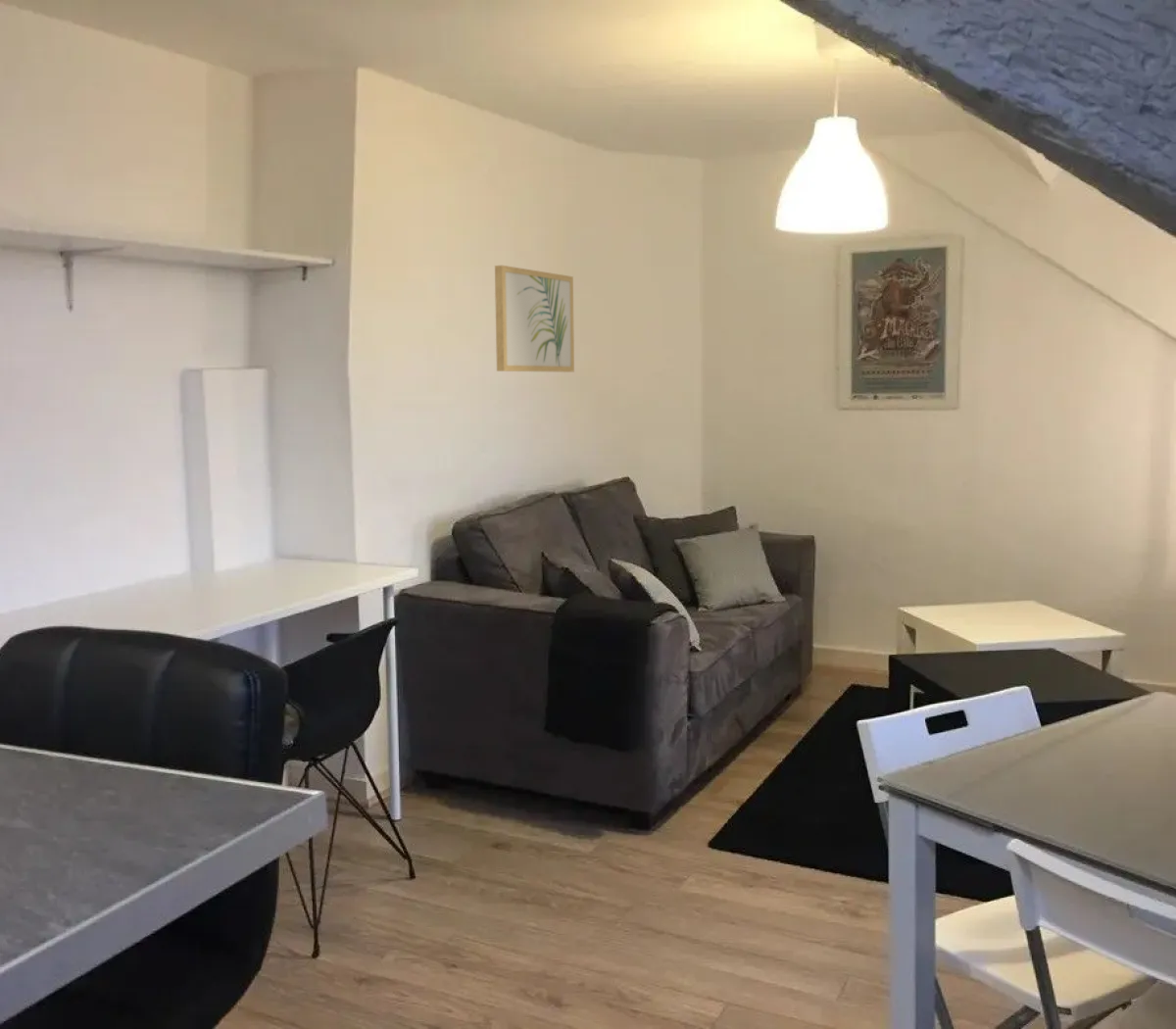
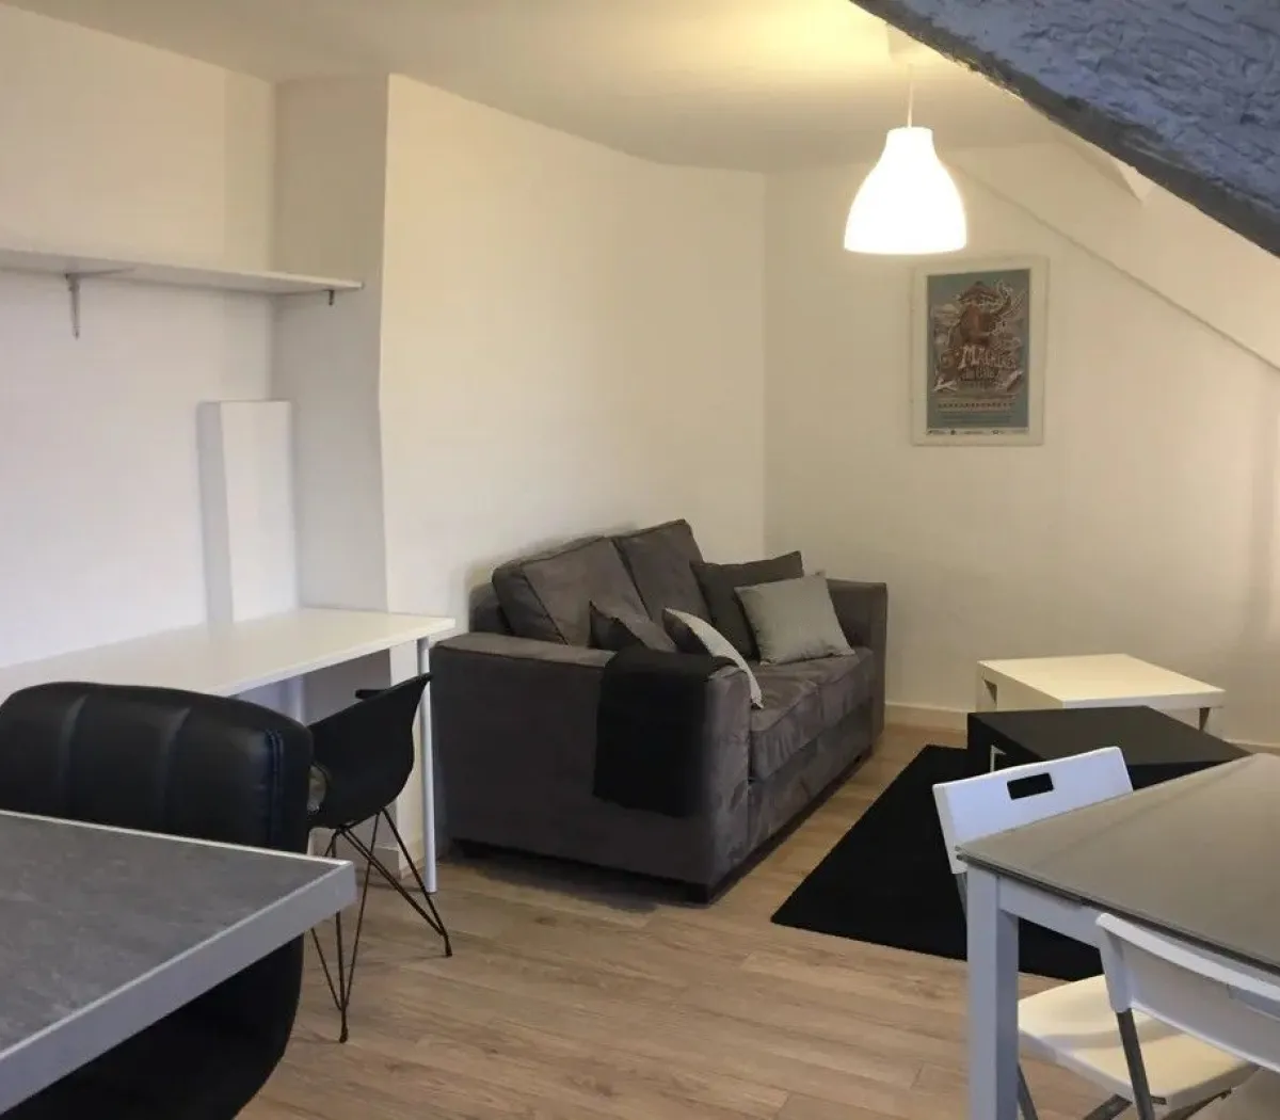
- wall art (536, 321)
